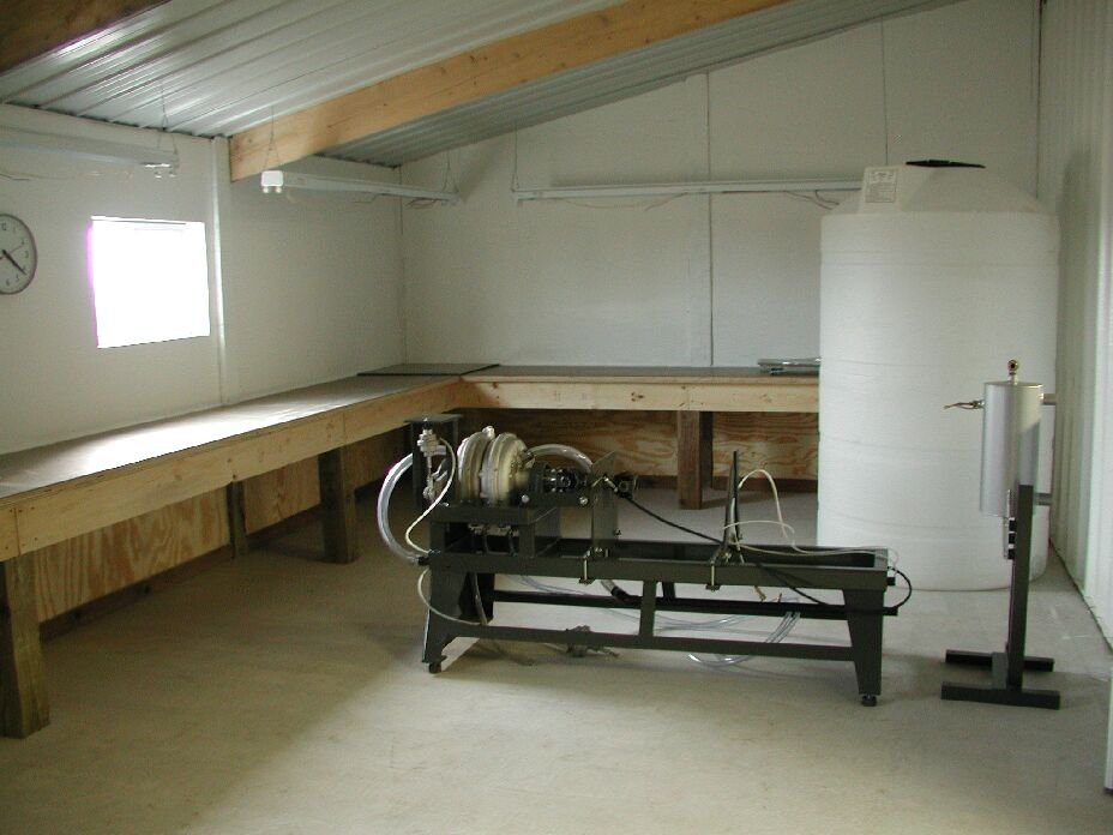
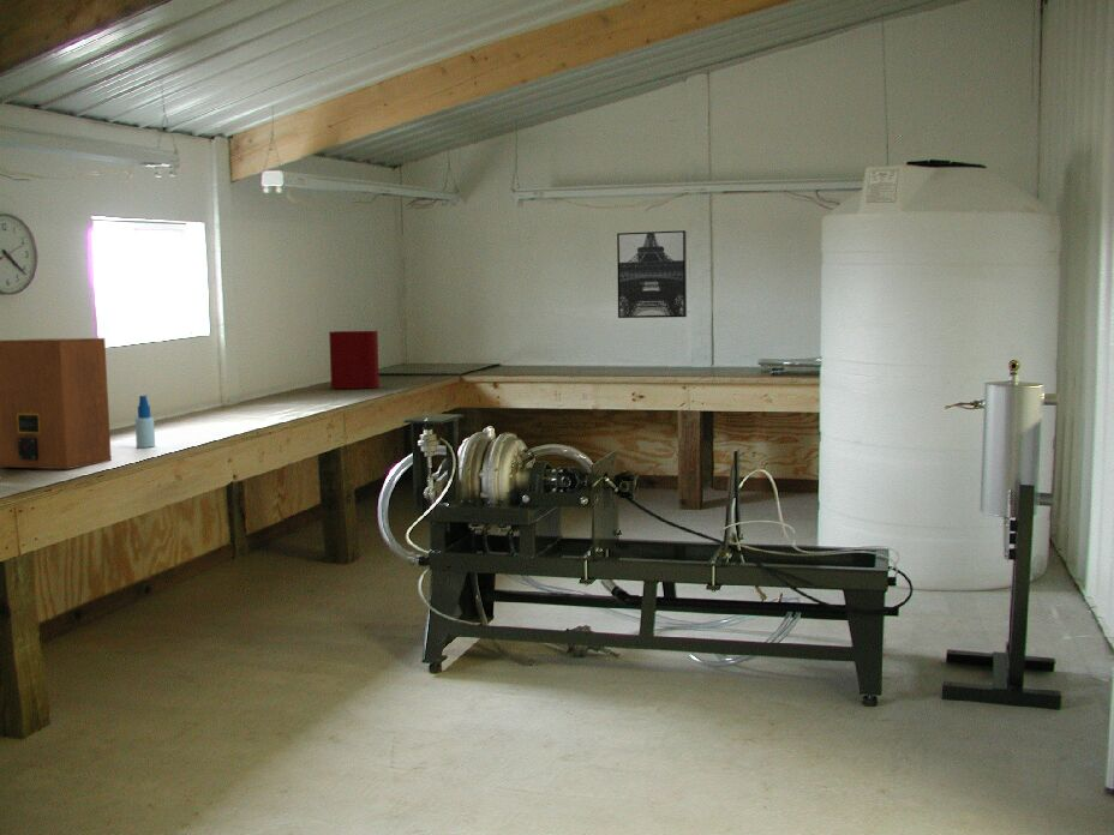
+ speaker (52, 401)
+ wall art (651, 275)
+ binder (353, 359)
+ spray bottle (144, 420)
